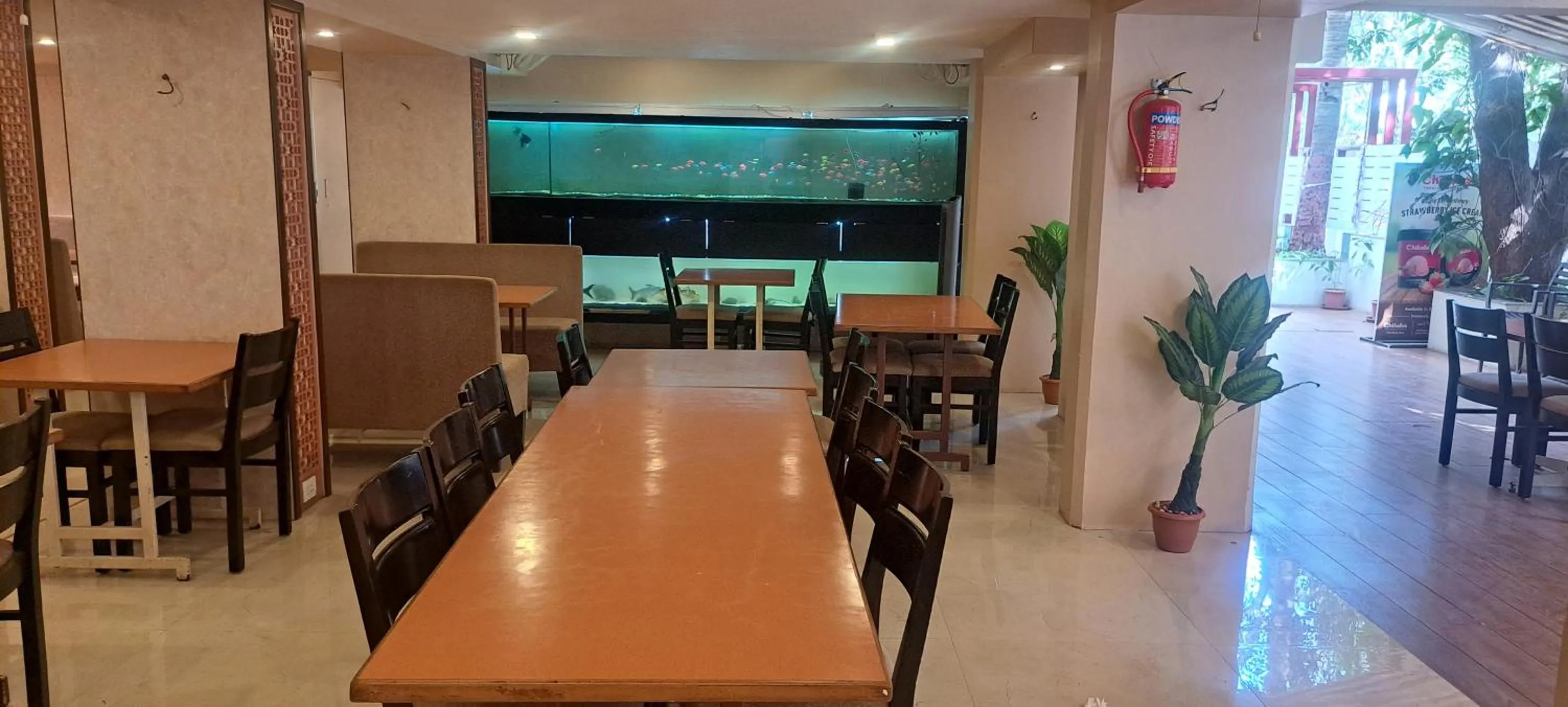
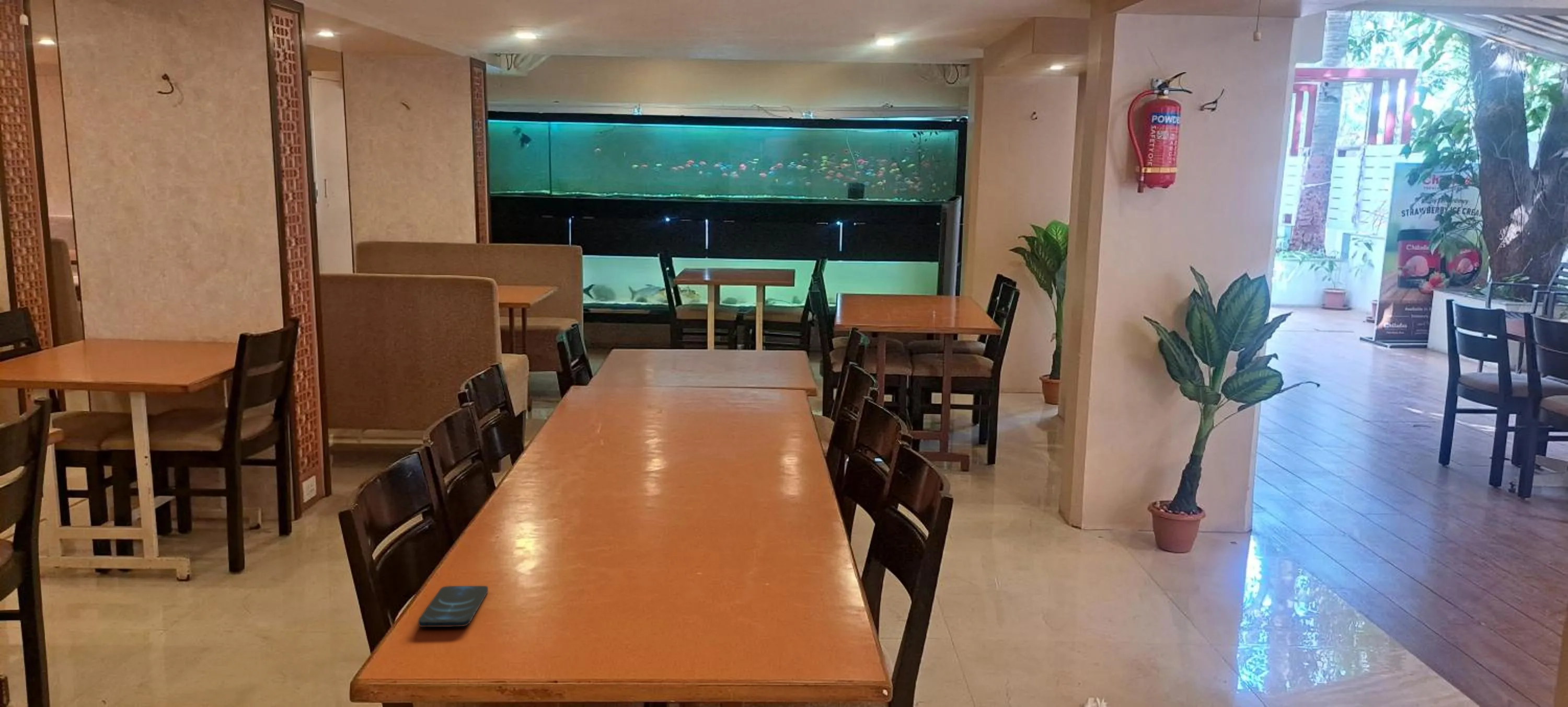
+ smartphone (454, 605)
